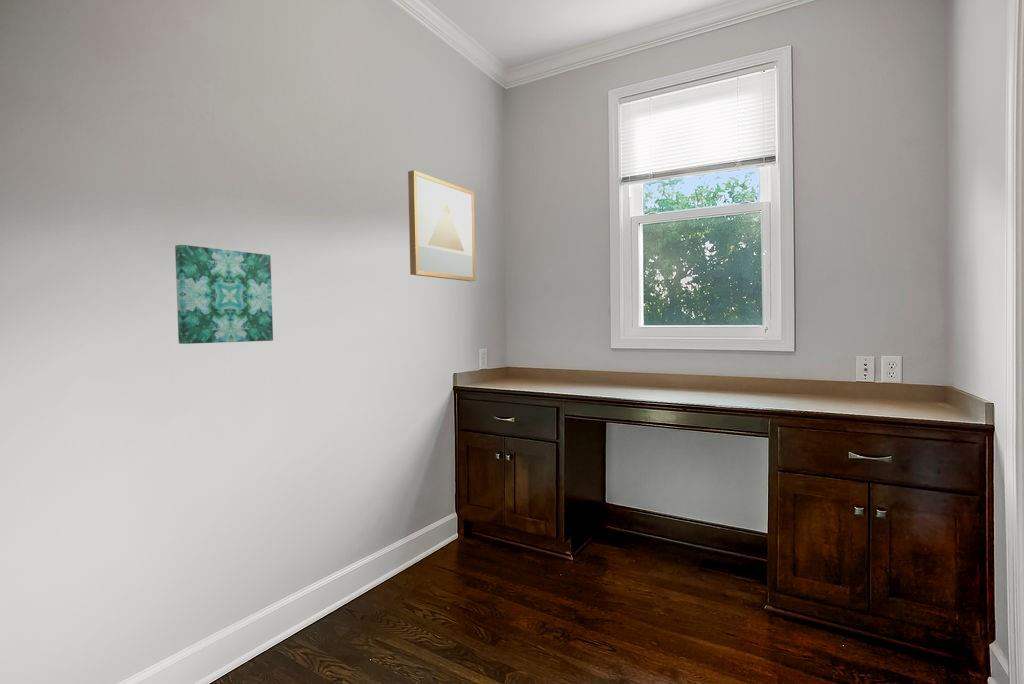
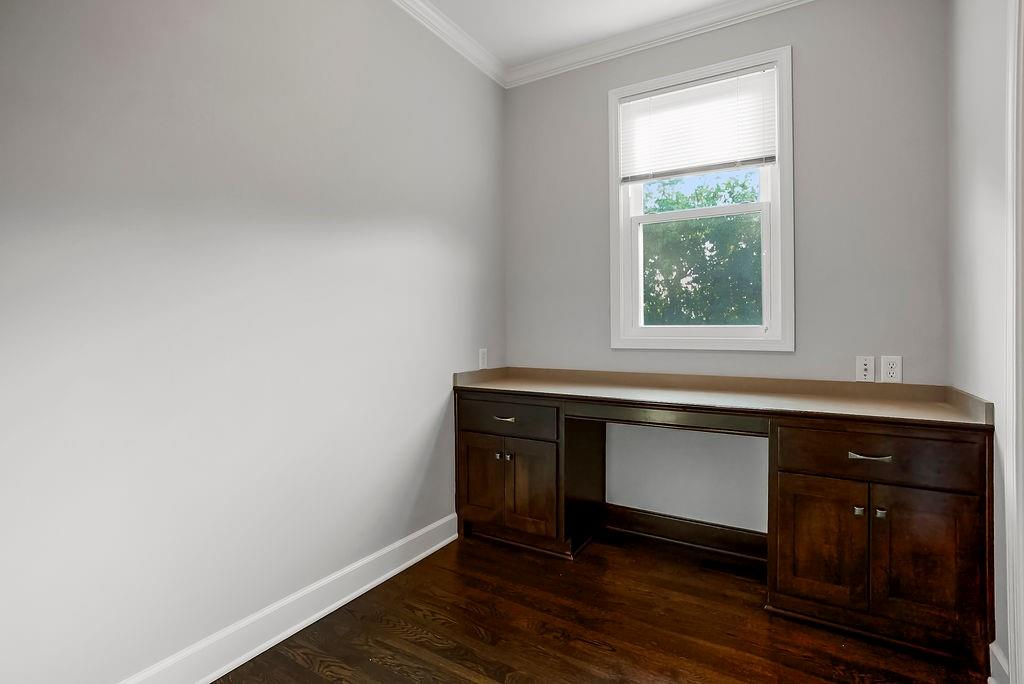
- wall art (444, 230)
- wall art (227, 296)
